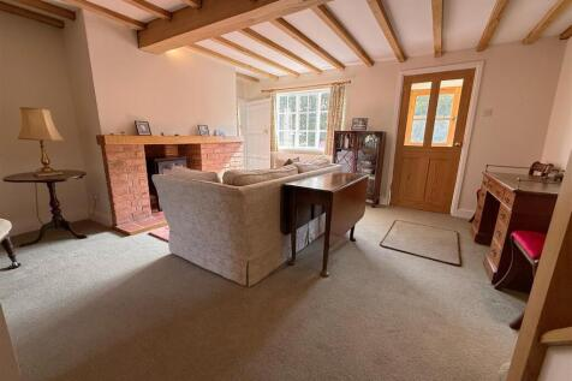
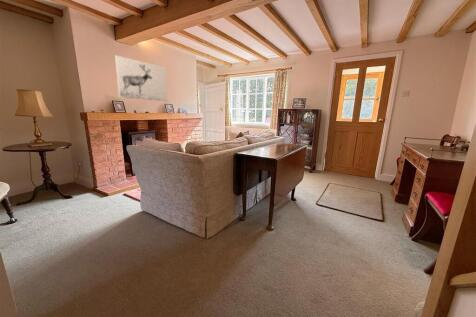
+ wall art (144, 81)
